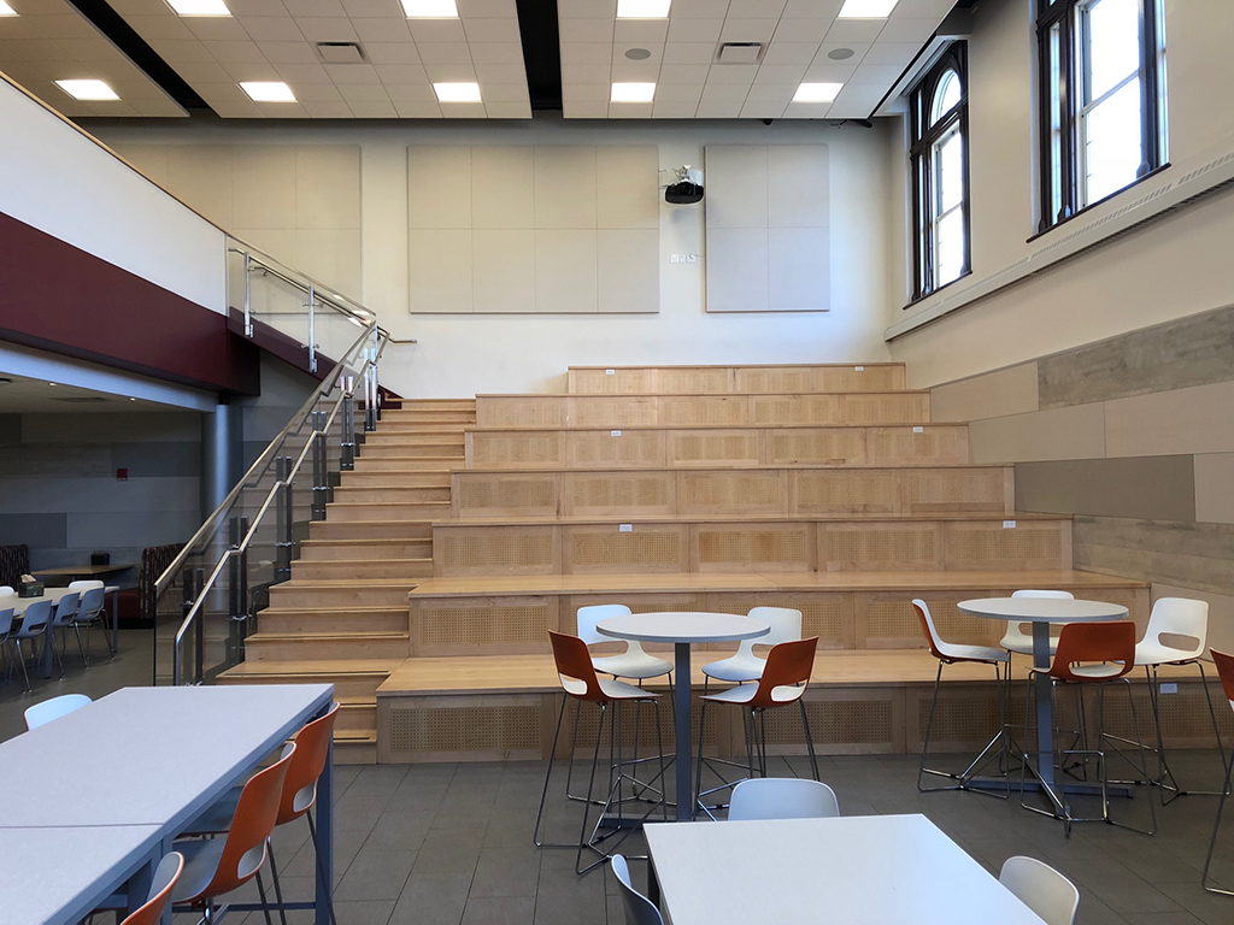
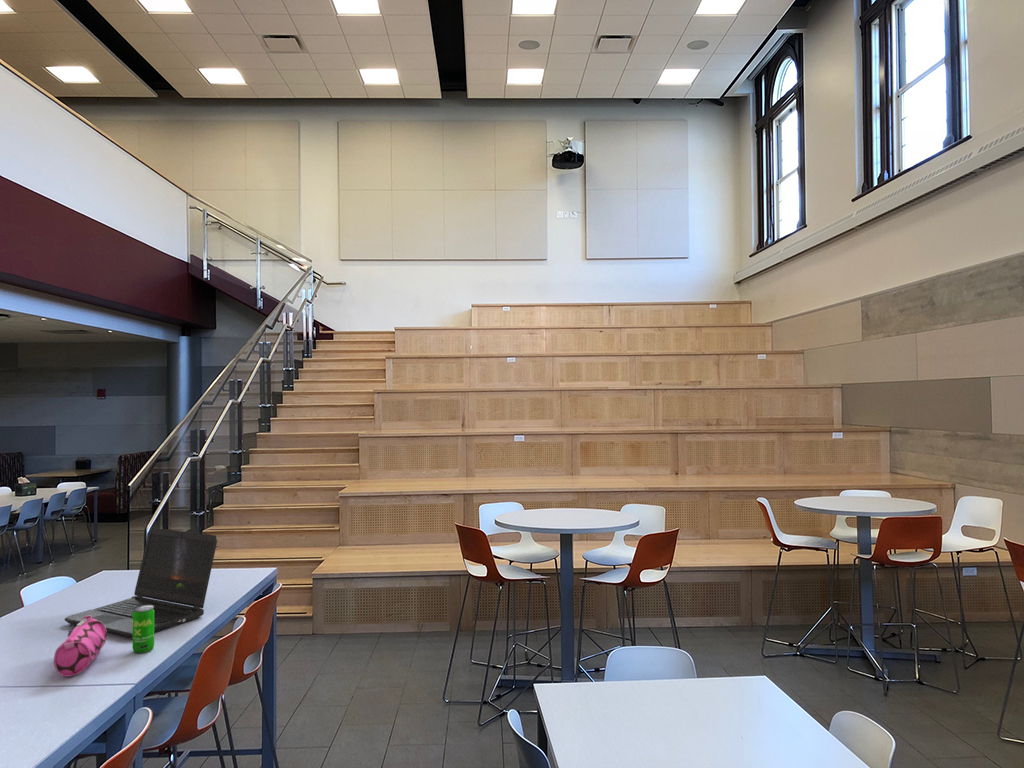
+ pencil case (80, 644)
+ laptop computer (142, 579)
+ beverage can (143, 628)
